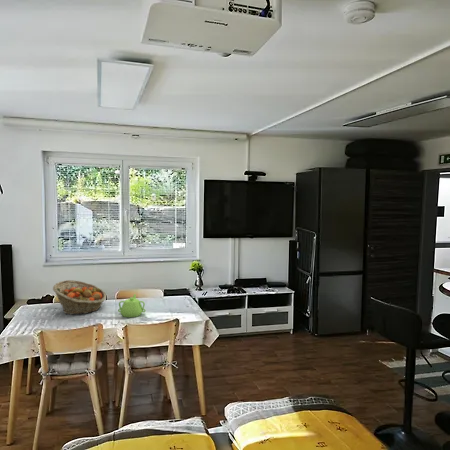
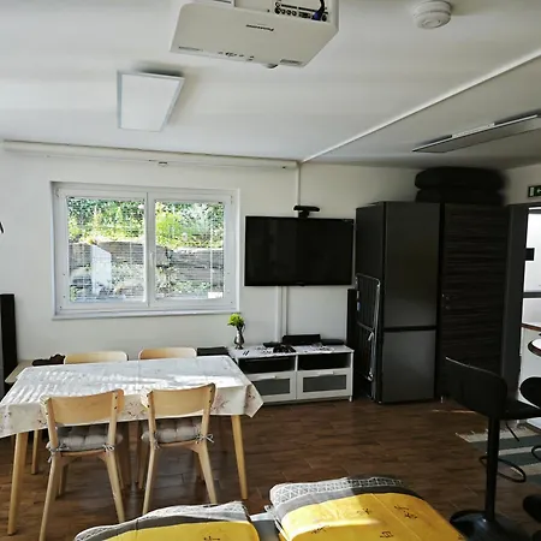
- teapot (132, 305)
- fruit basket (80, 295)
